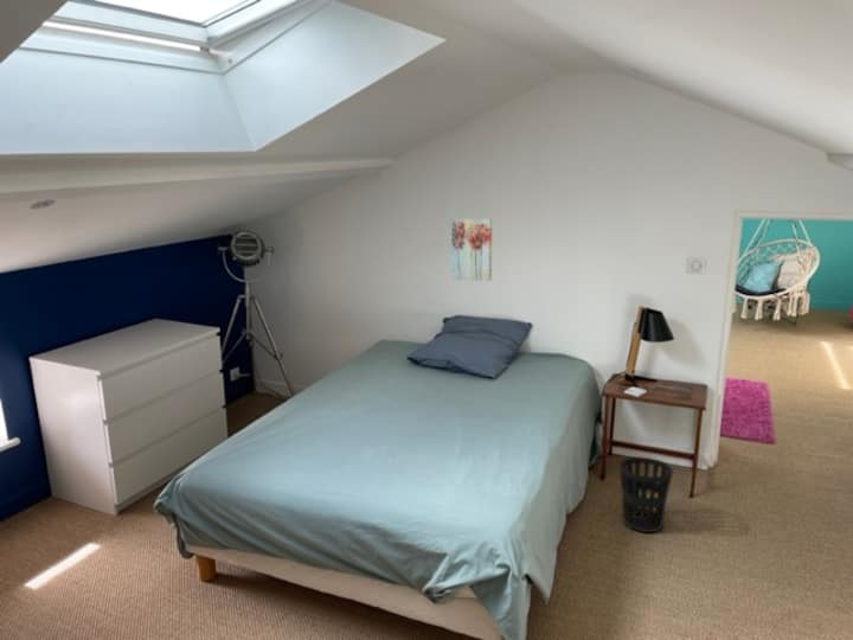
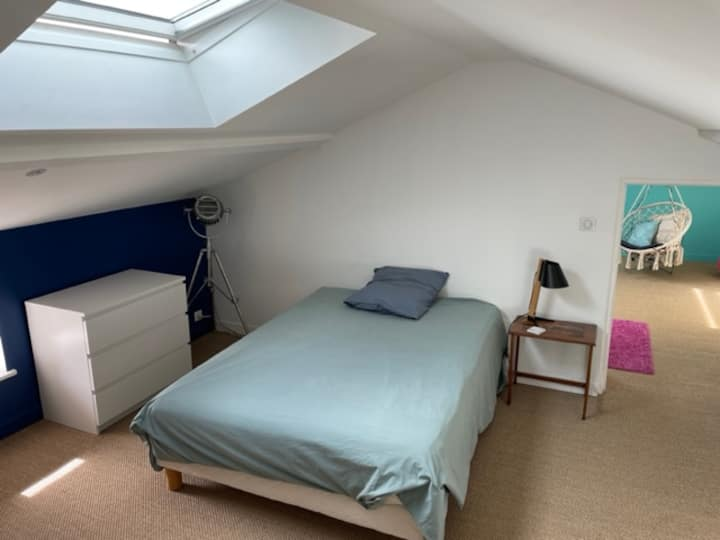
- wall art (472, 249)
- wastebasket (643, 494)
